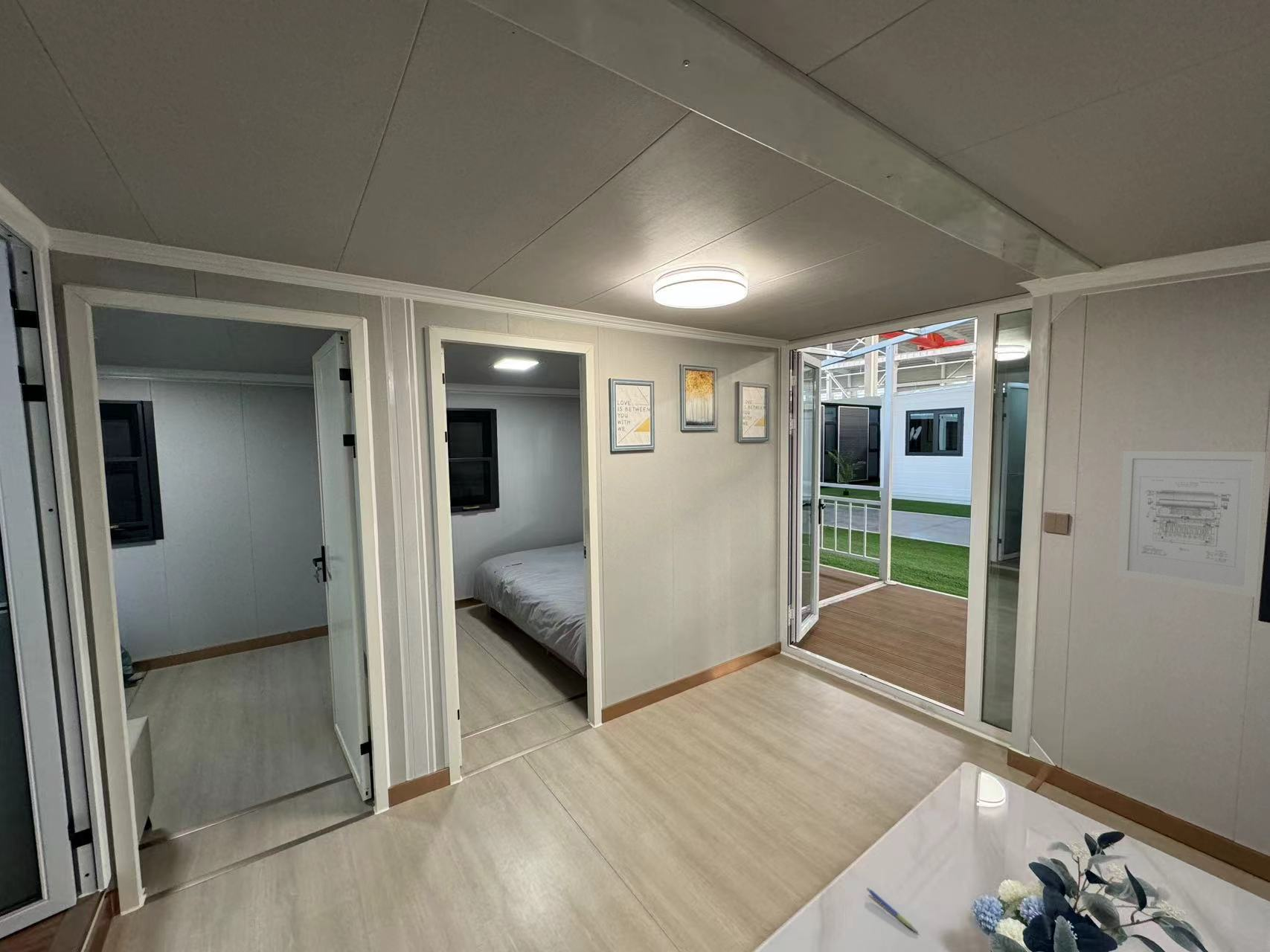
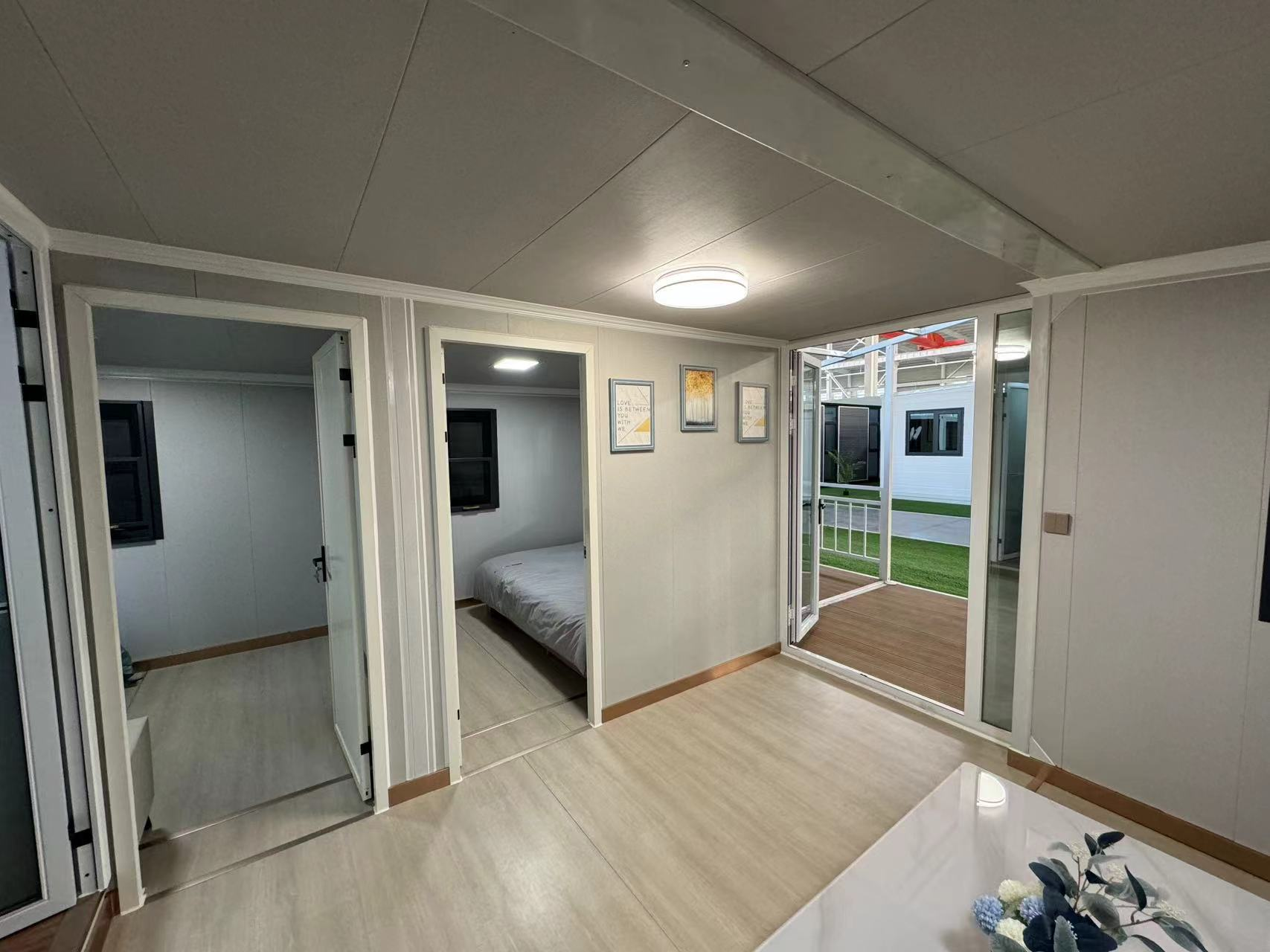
- wall art (1185, 519)
- pen (891, 910)
